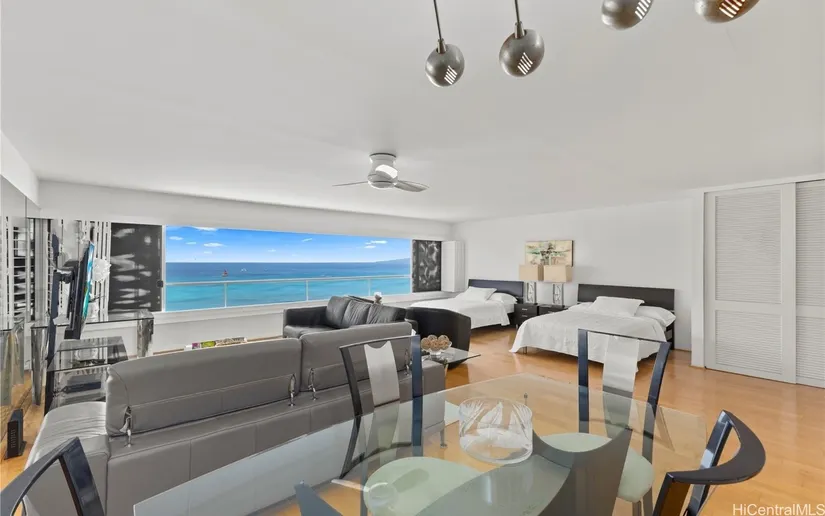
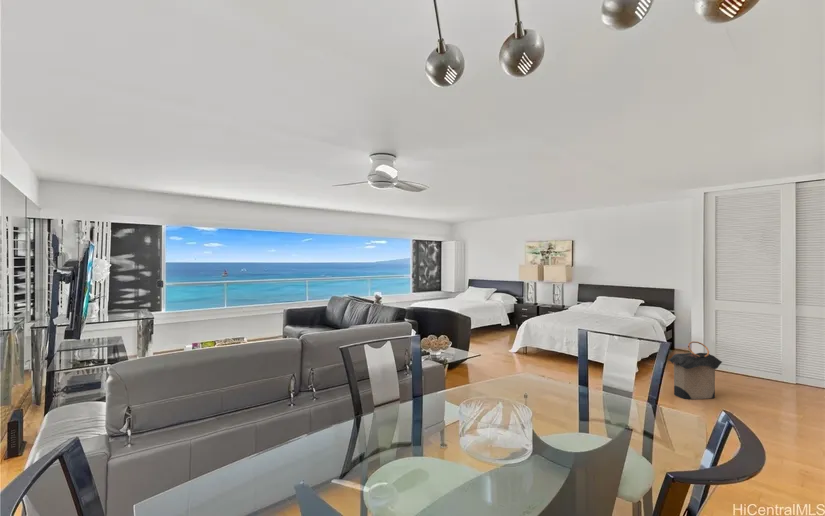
+ laundry hamper (694, 369)
